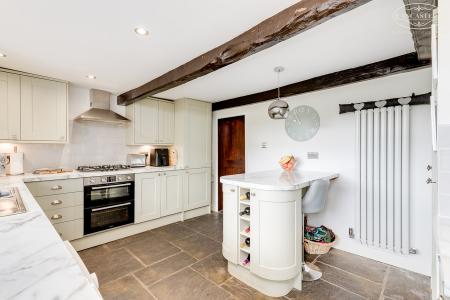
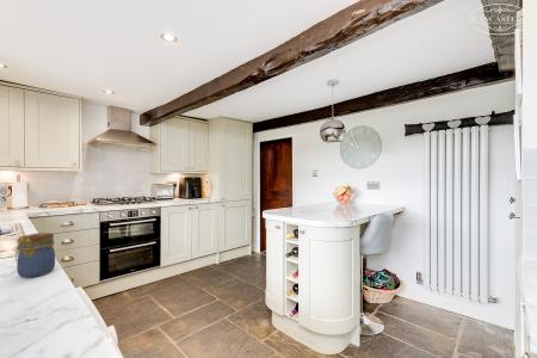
+ jar (35, 253)
